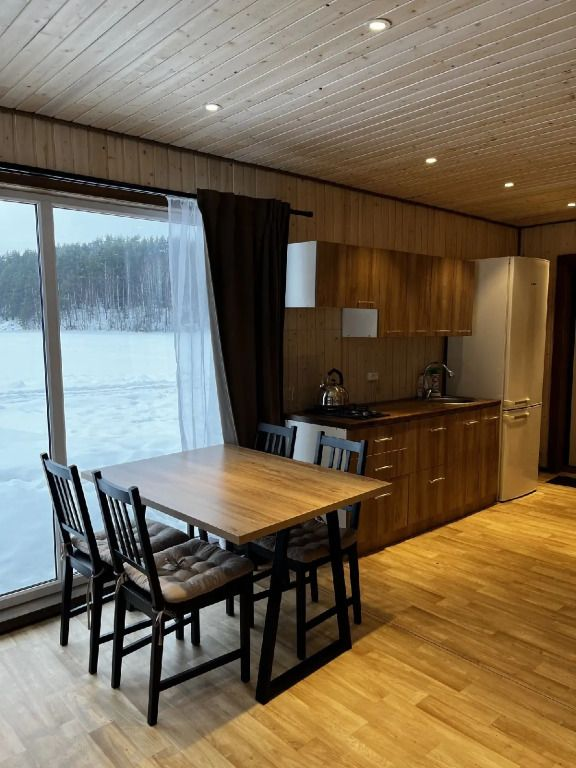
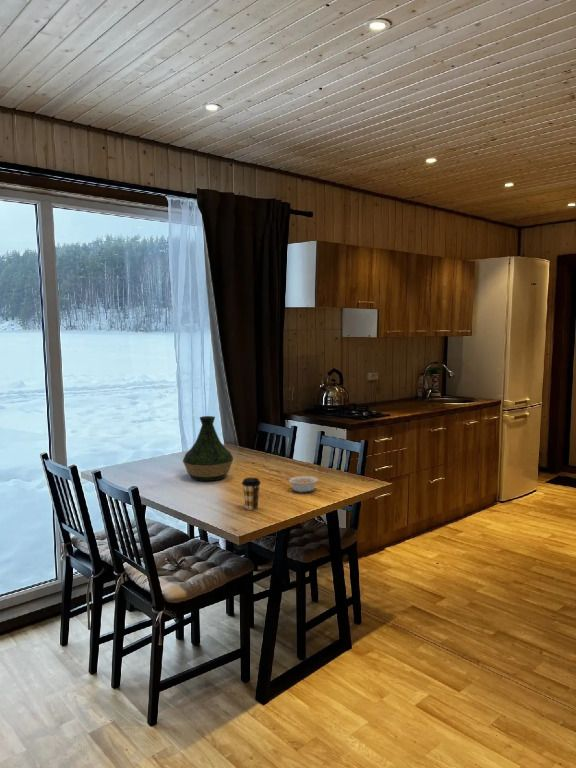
+ coffee cup (251, 493)
+ vase (207, 447)
+ legume (302, 483)
